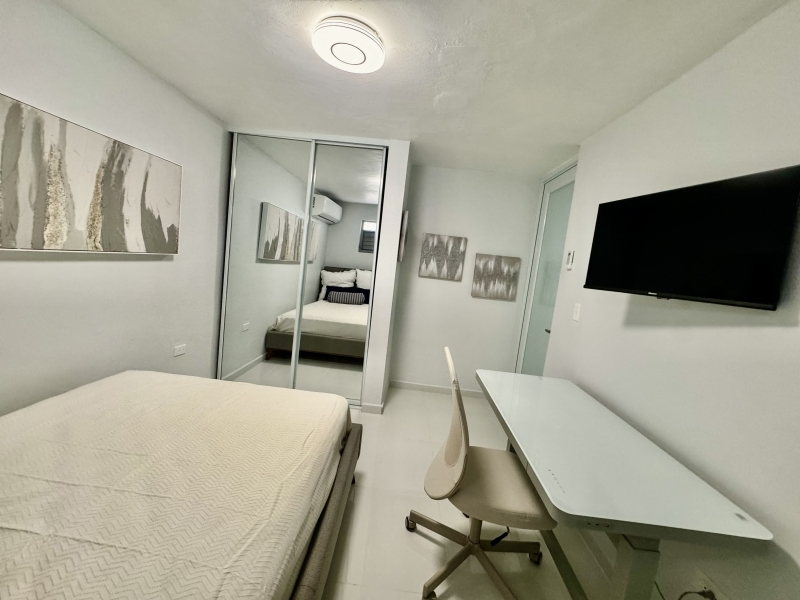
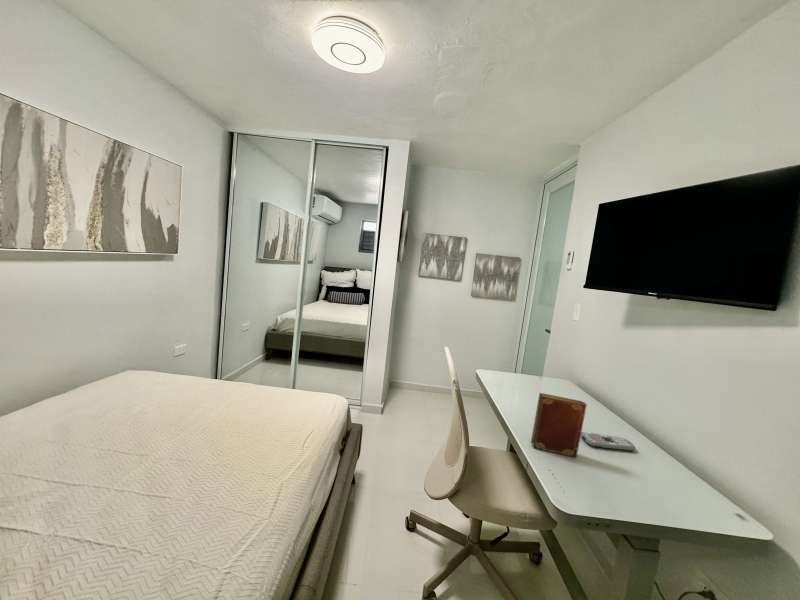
+ remote control (607, 442)
+ book (558, 424)
